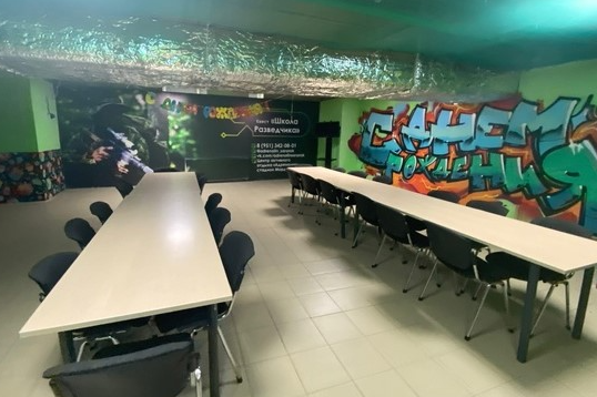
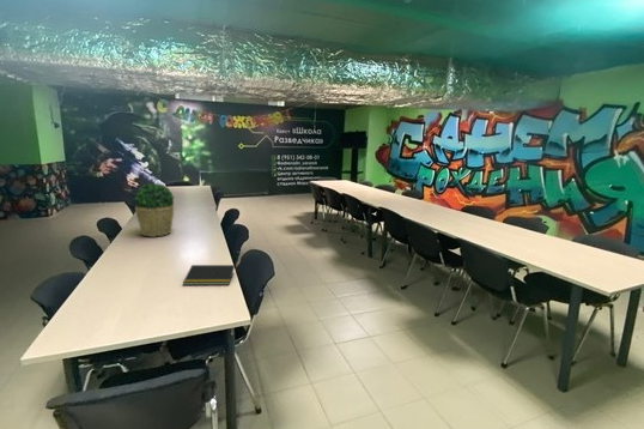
+ potted plant (154, 209)
+ notepad (209, 274)
